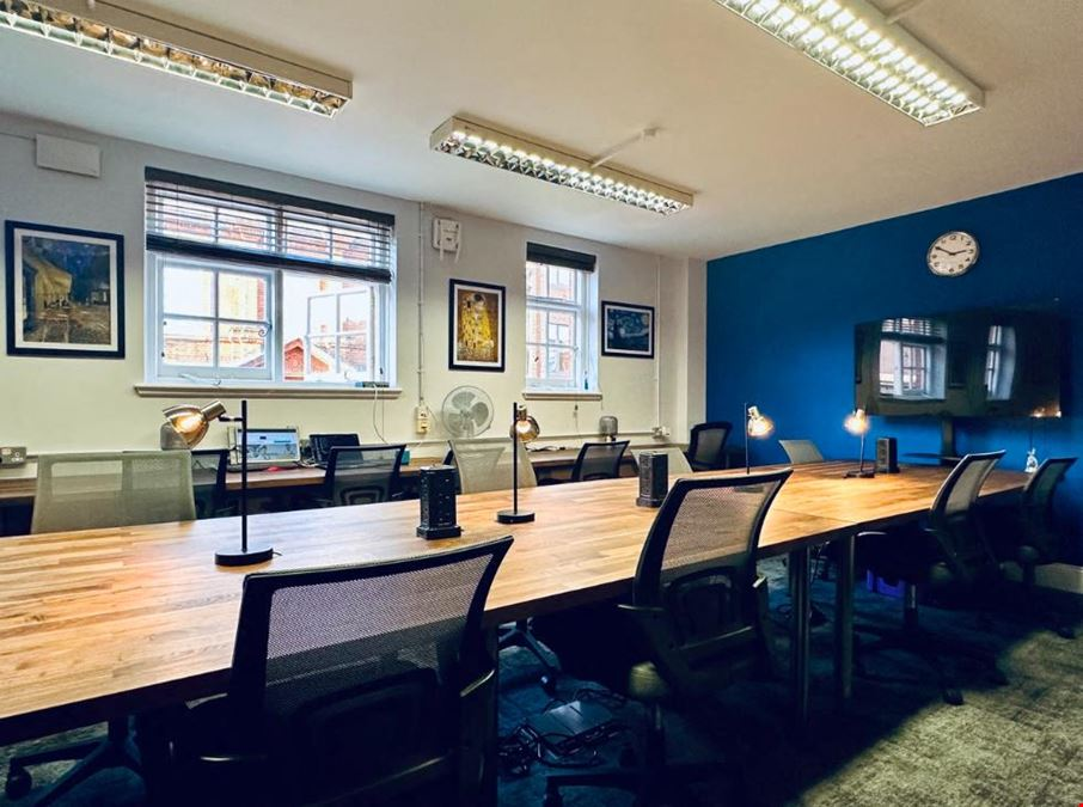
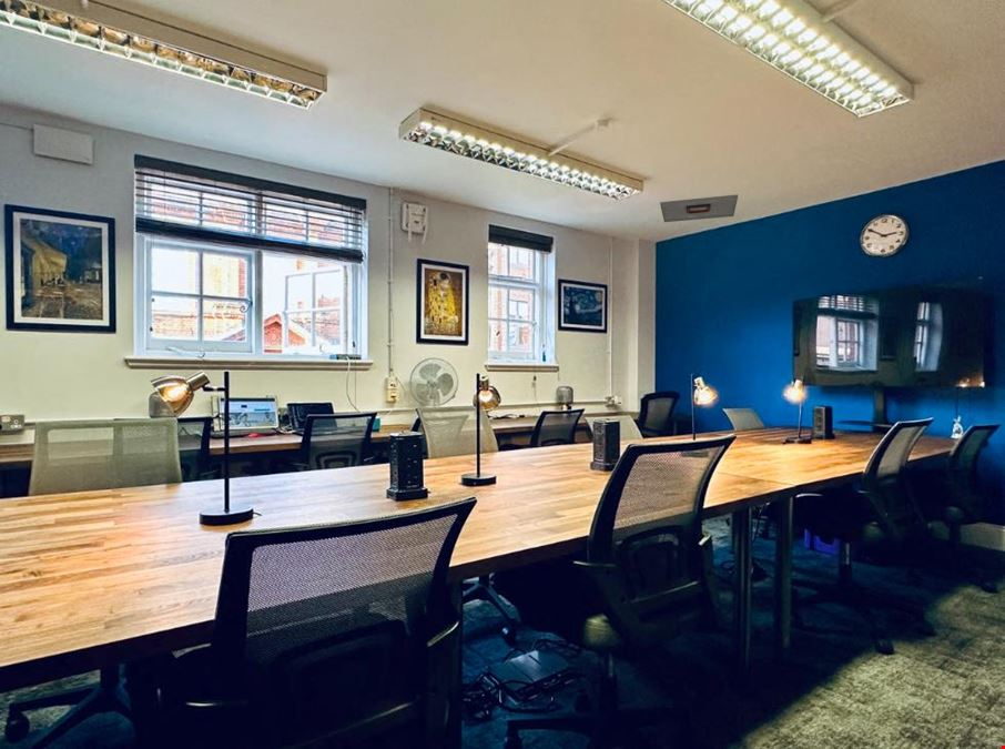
+ ceiling vent (698, 209)
